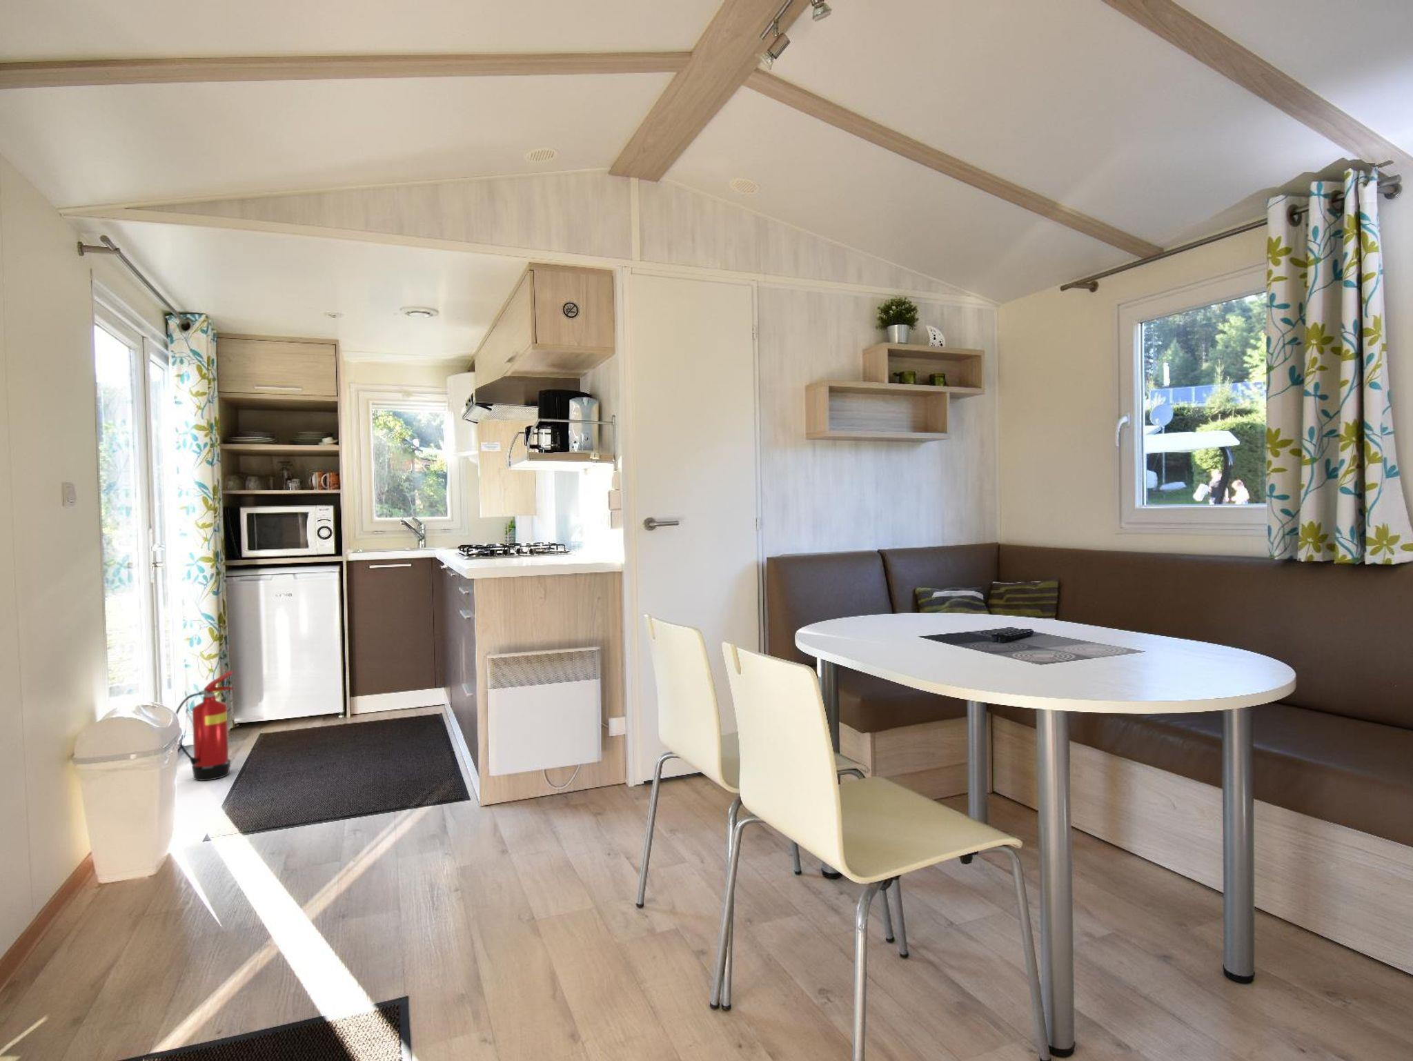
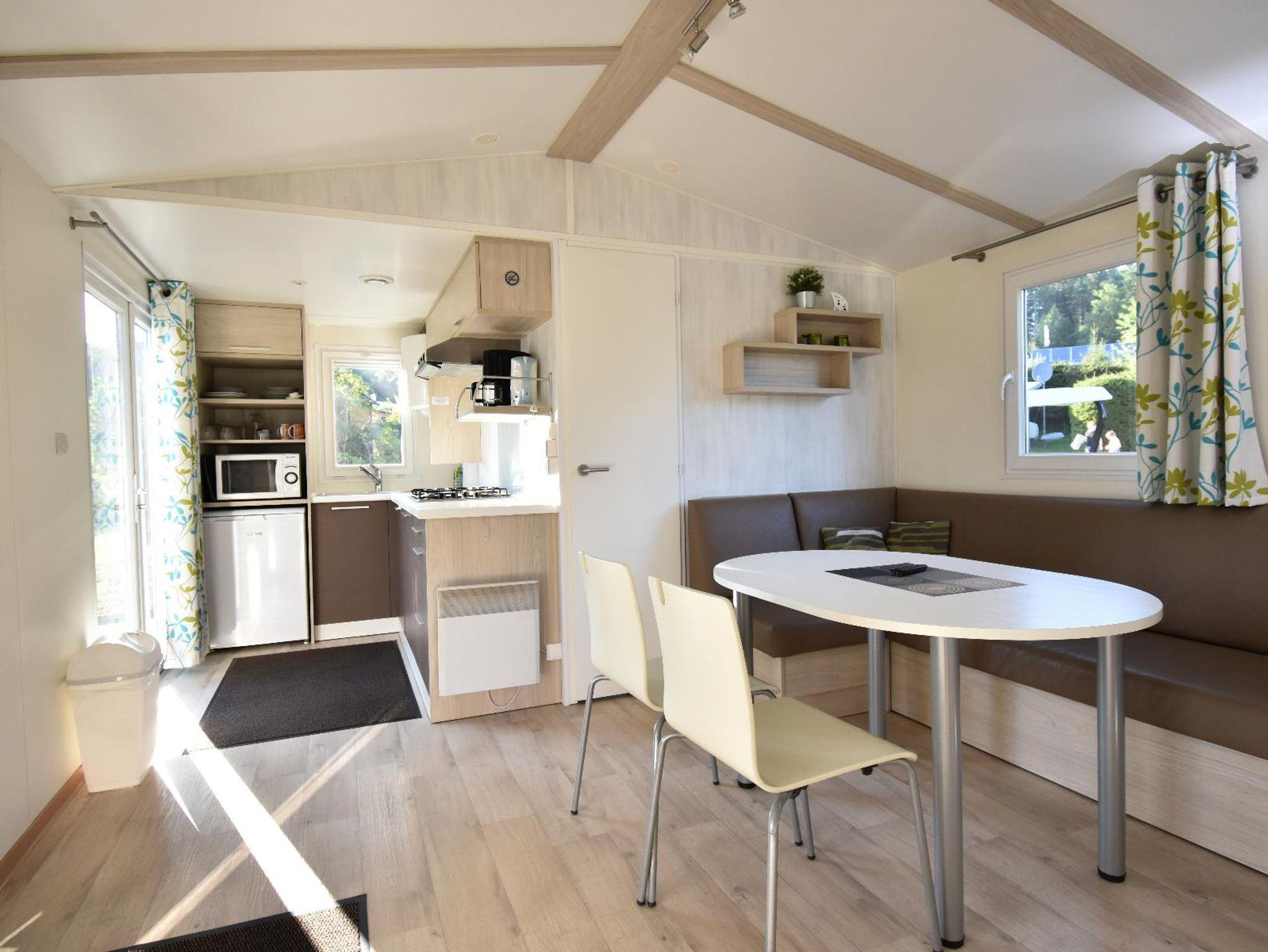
- fire extinguisher (205, 727)
